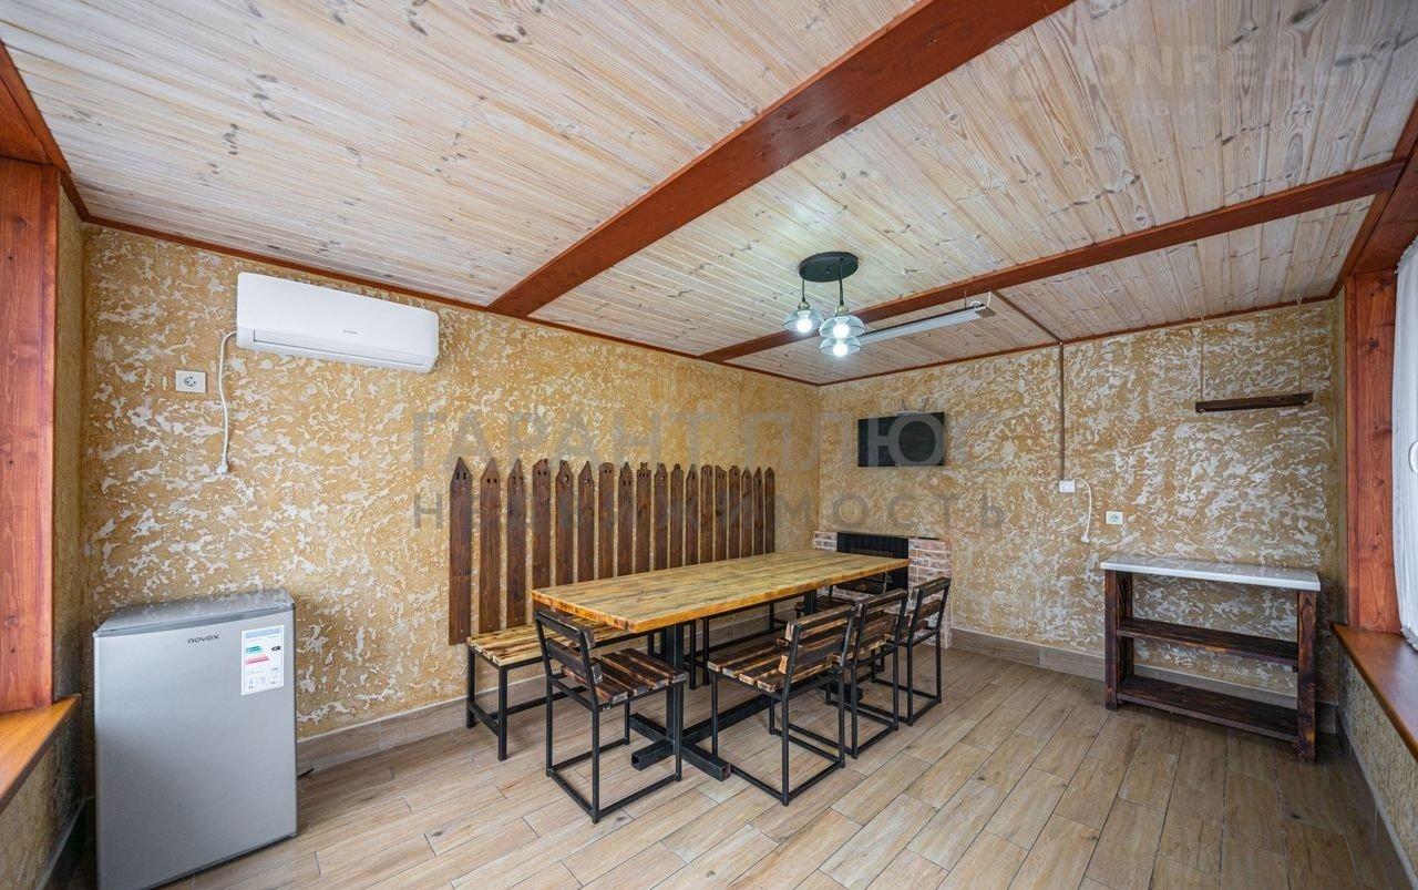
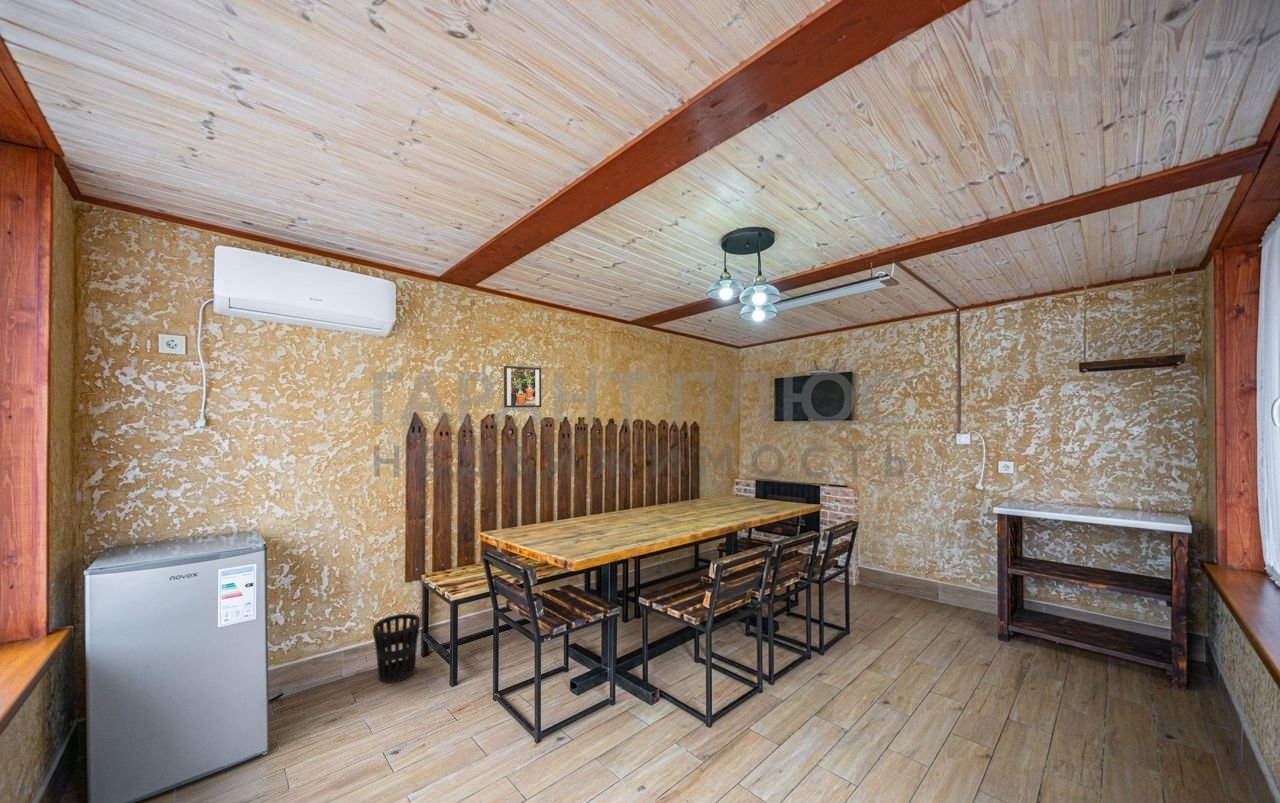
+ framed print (523, 387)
+ wastebasket (397, 648)
